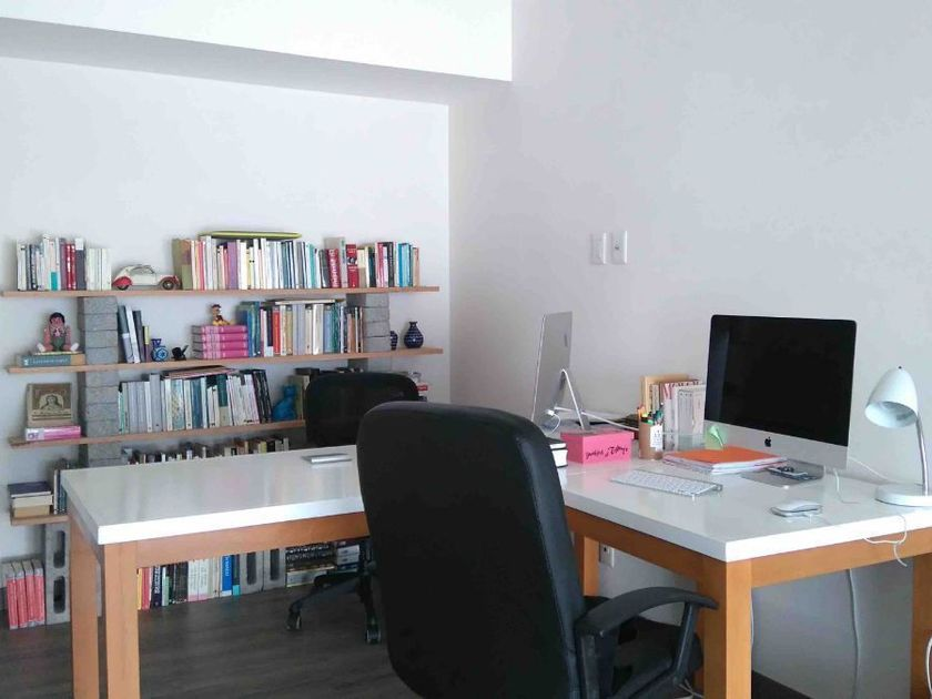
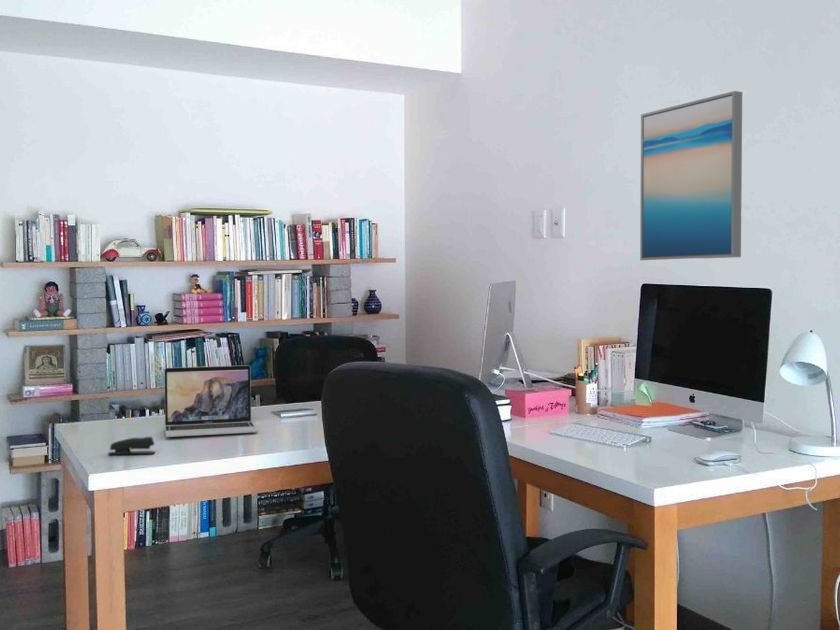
+ stapler (131, 445)
+ laptop (210, 400)
+ wall art (688, 181)
